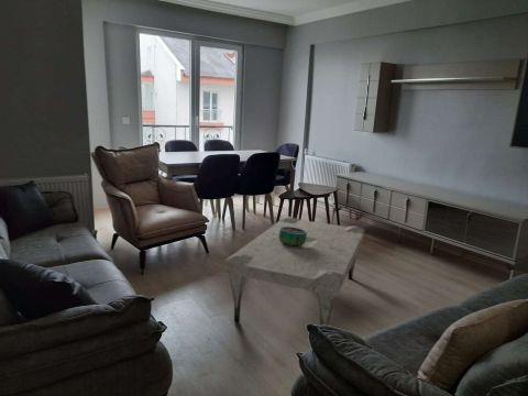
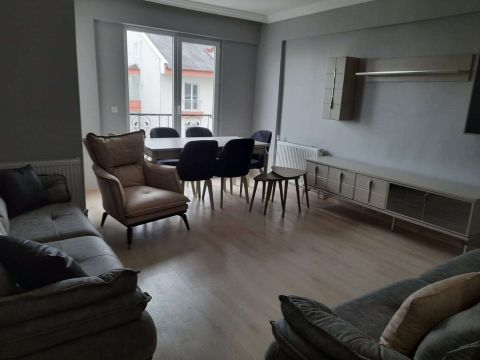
- decorative bowl (292, 237)
- coffee table (302, 268)
